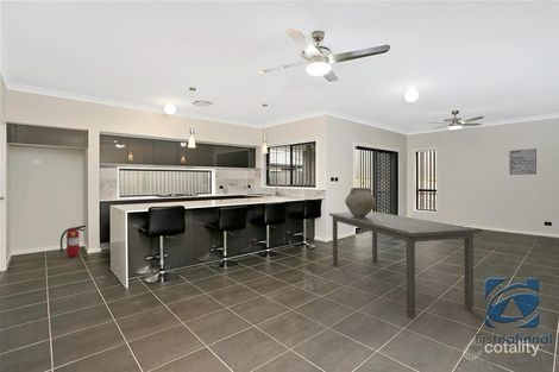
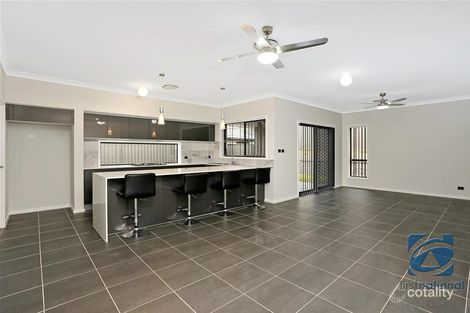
- ceramic pot (359, 202)
- dining table (376, 250)
- fire extinguisher (74, 241)
- wall art (522, 162)
